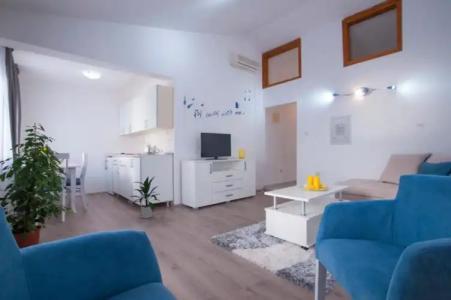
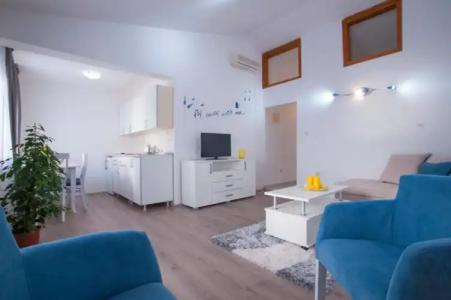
- indoor plant (146, 197)
- wall art (340, 130)
